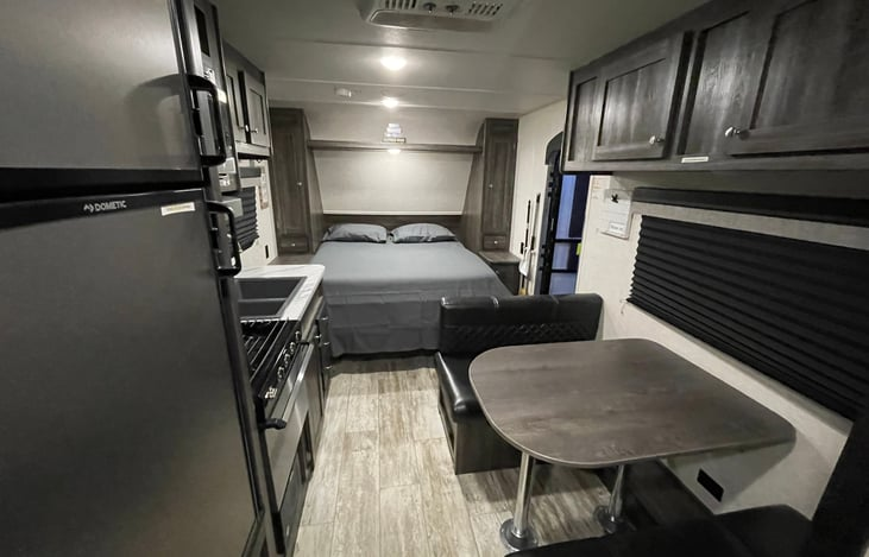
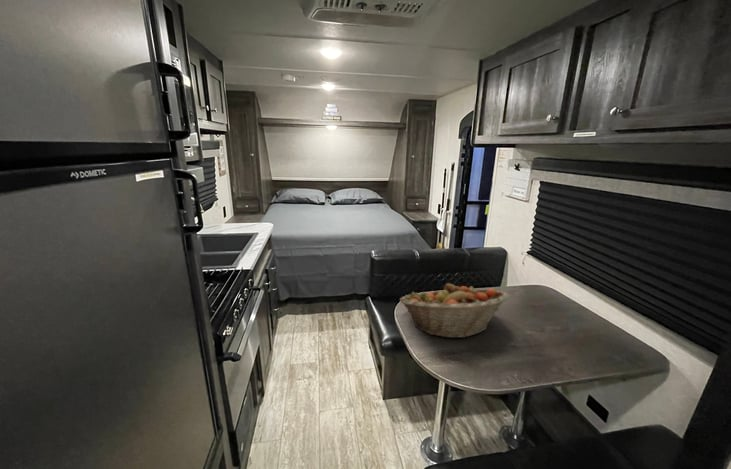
+ fruit basket (452, 304)
